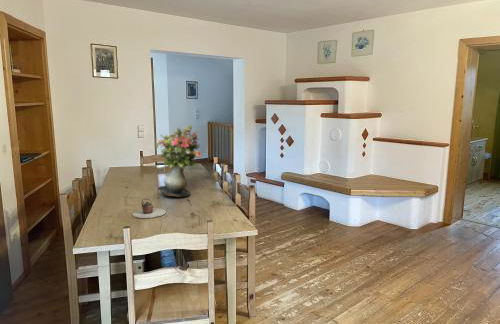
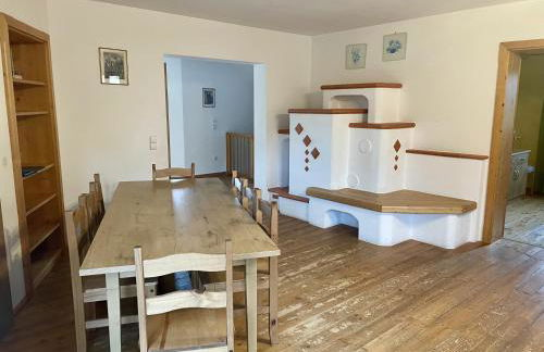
- bouquet (178, 160)
- teapot (149, 205)
